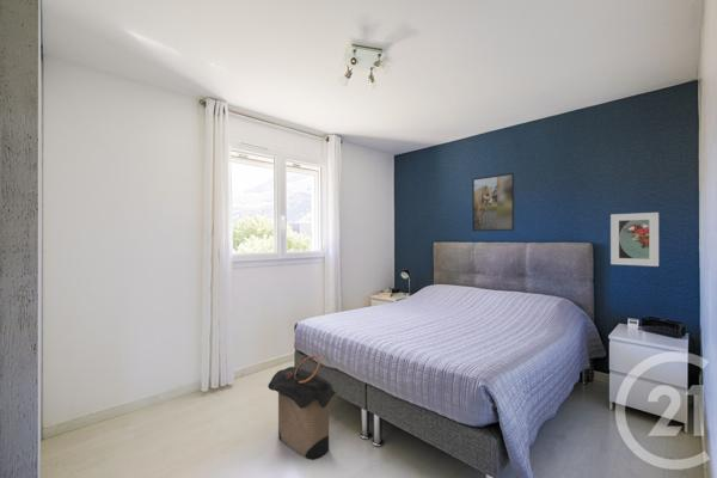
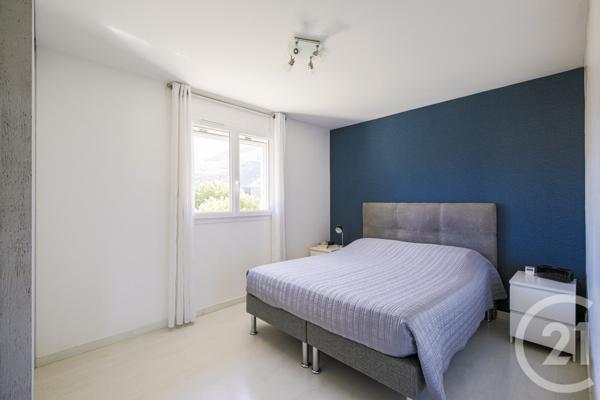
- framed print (633, 239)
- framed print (492, 203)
- laundry hamper (300, 399)
